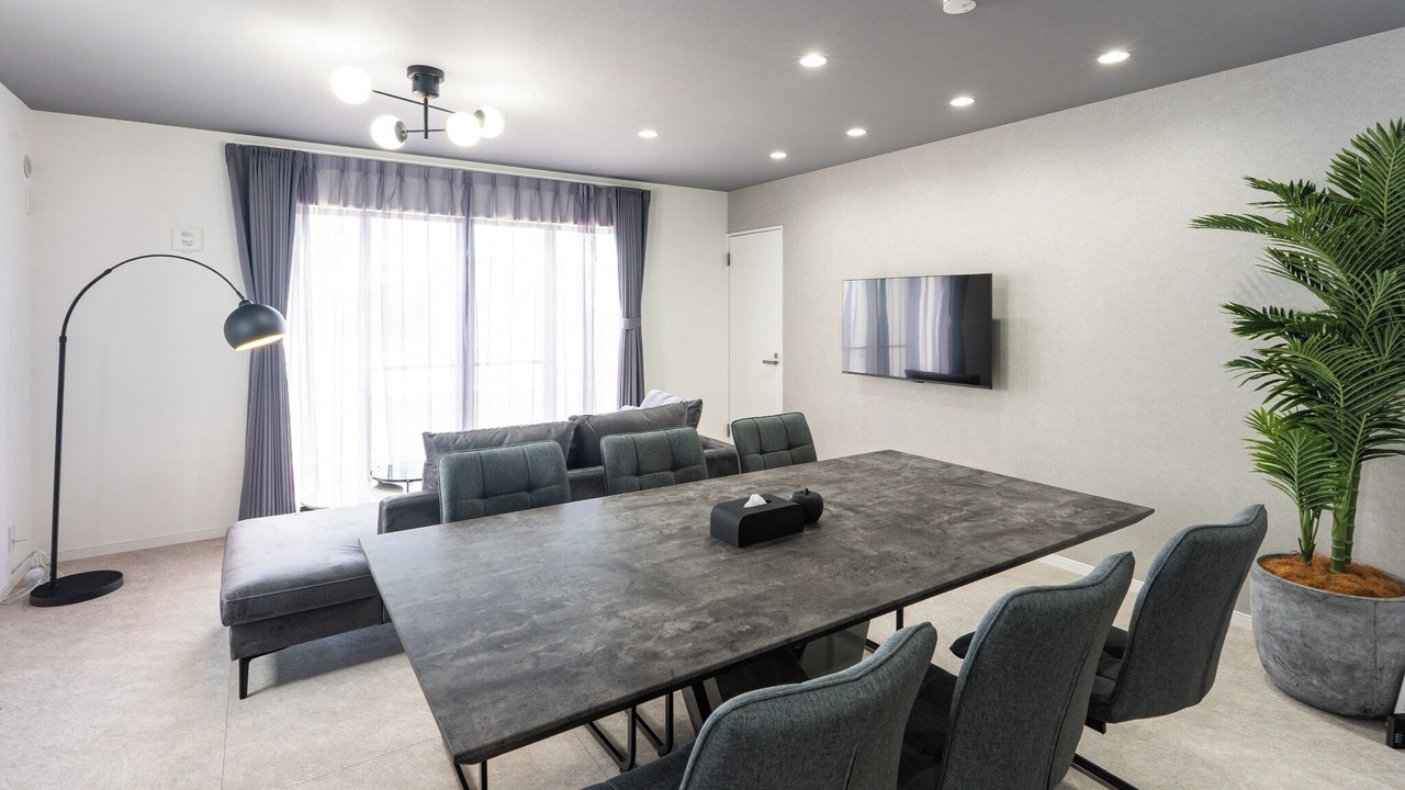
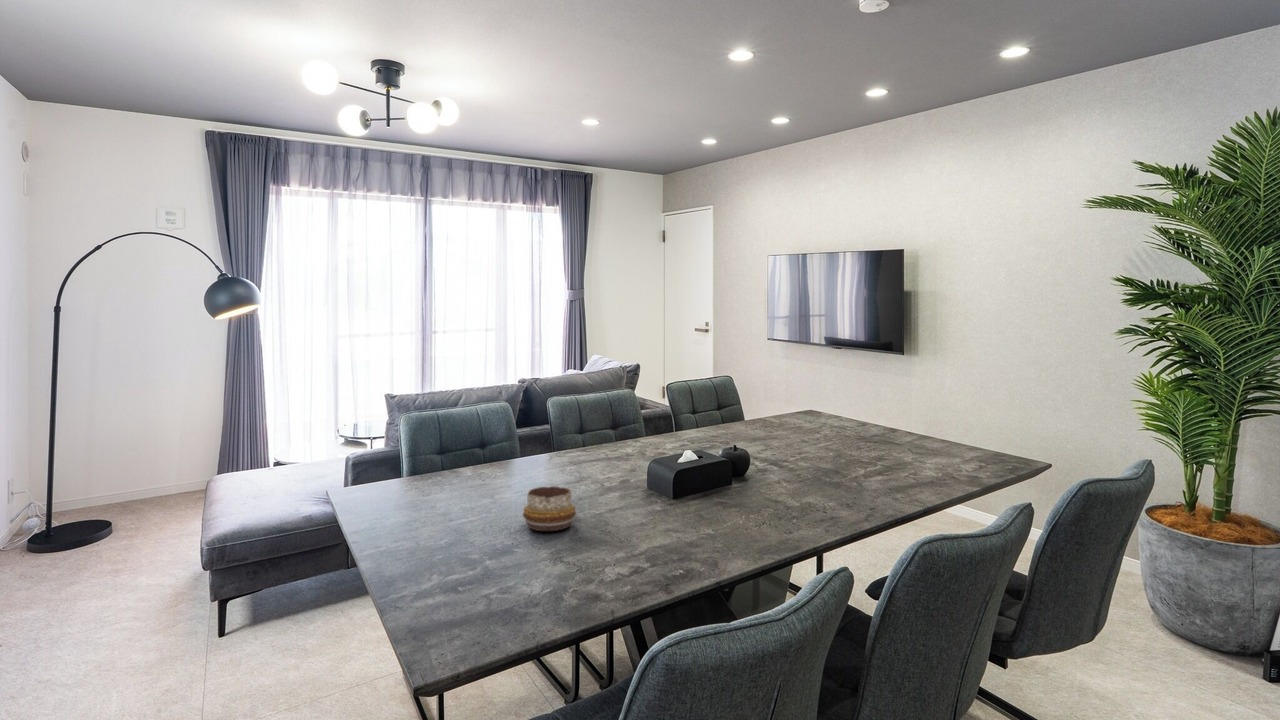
+ decorative bowl (549, 508)
